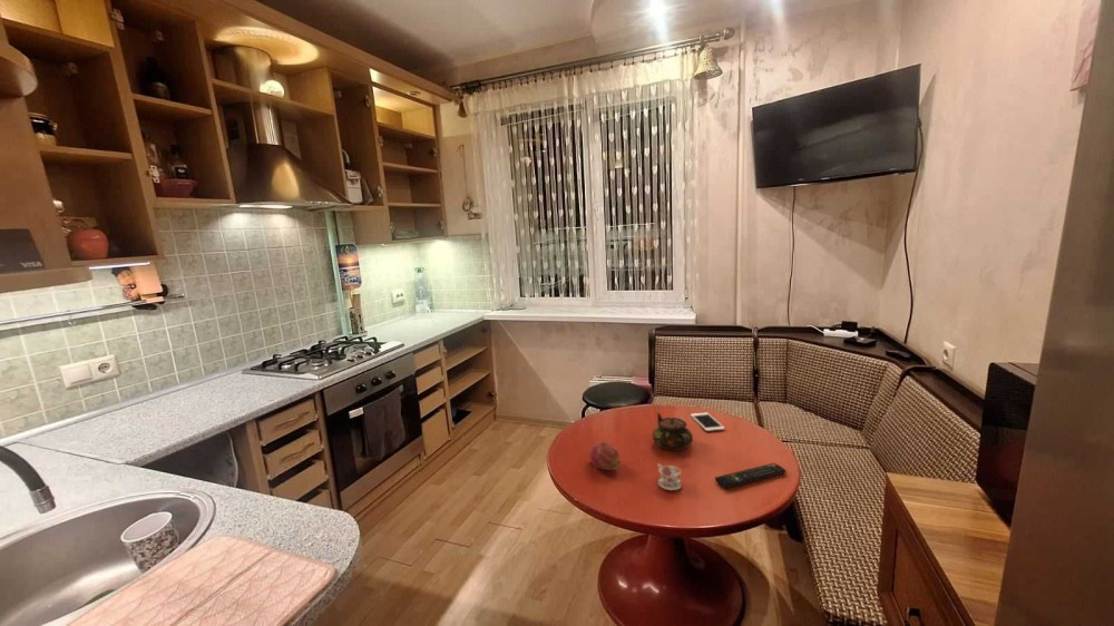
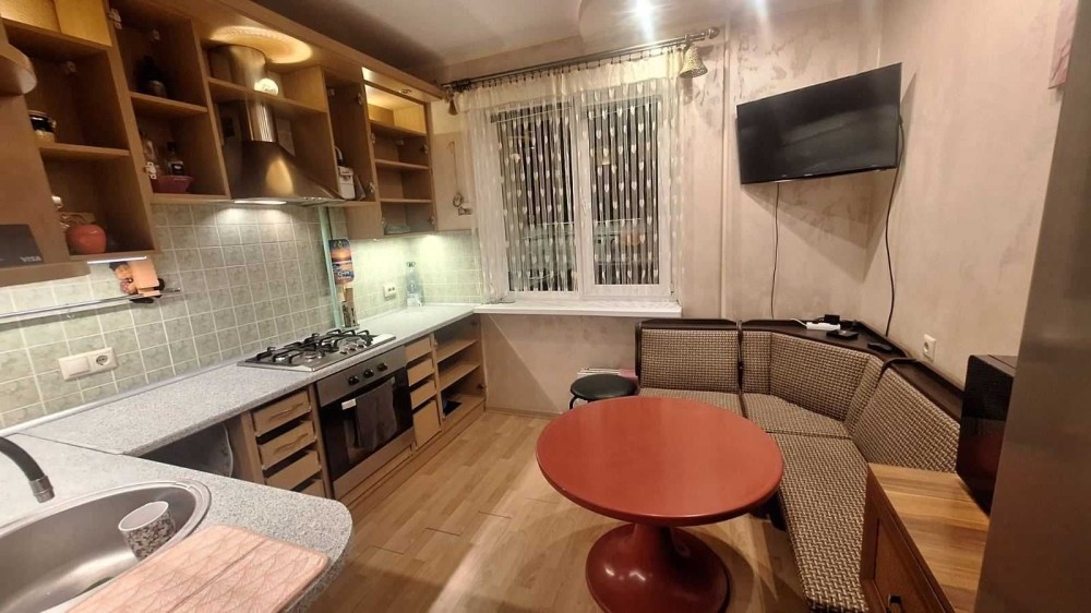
- remote control (751, 476)
- fruit (604, 453)
- teapot (672, 430)
- teacup (667, 476)
- cell phone (706, 421)
